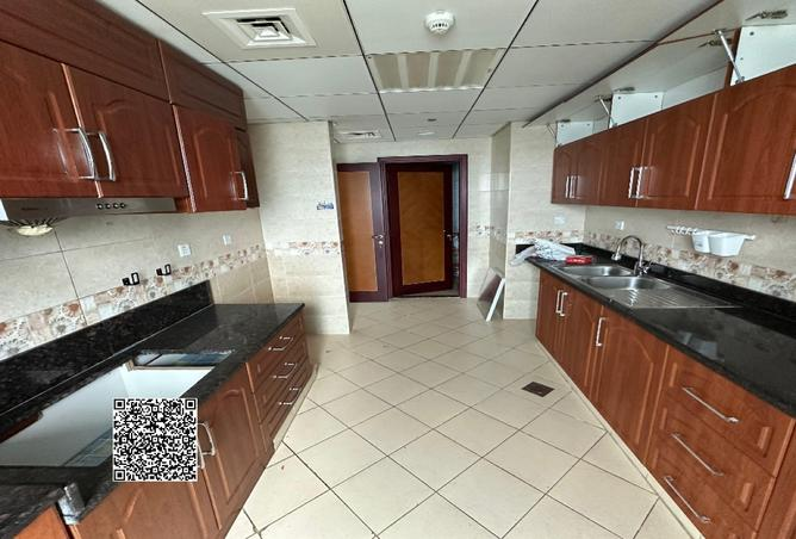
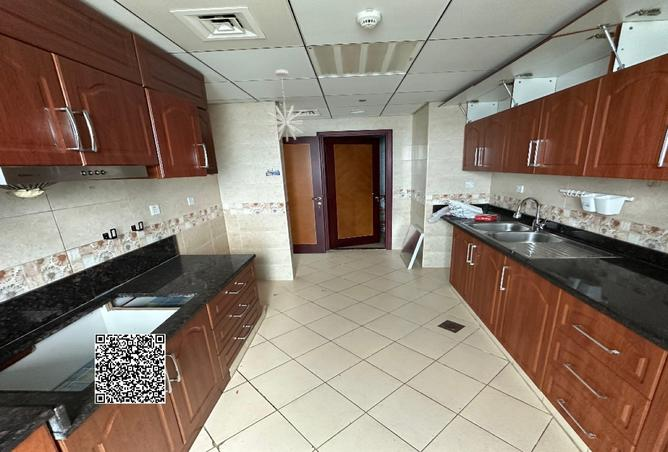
+ pendant light (284, 107)
